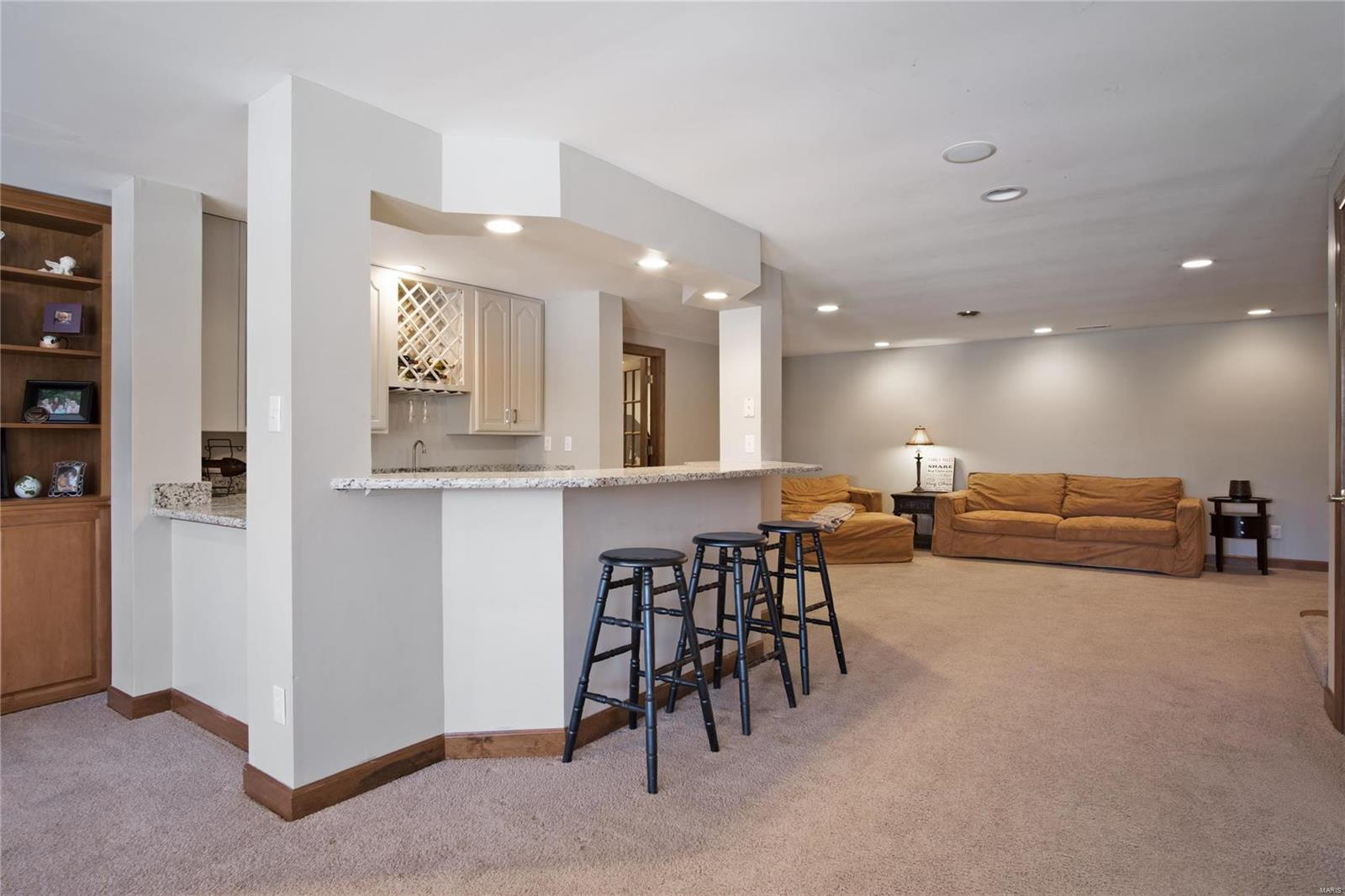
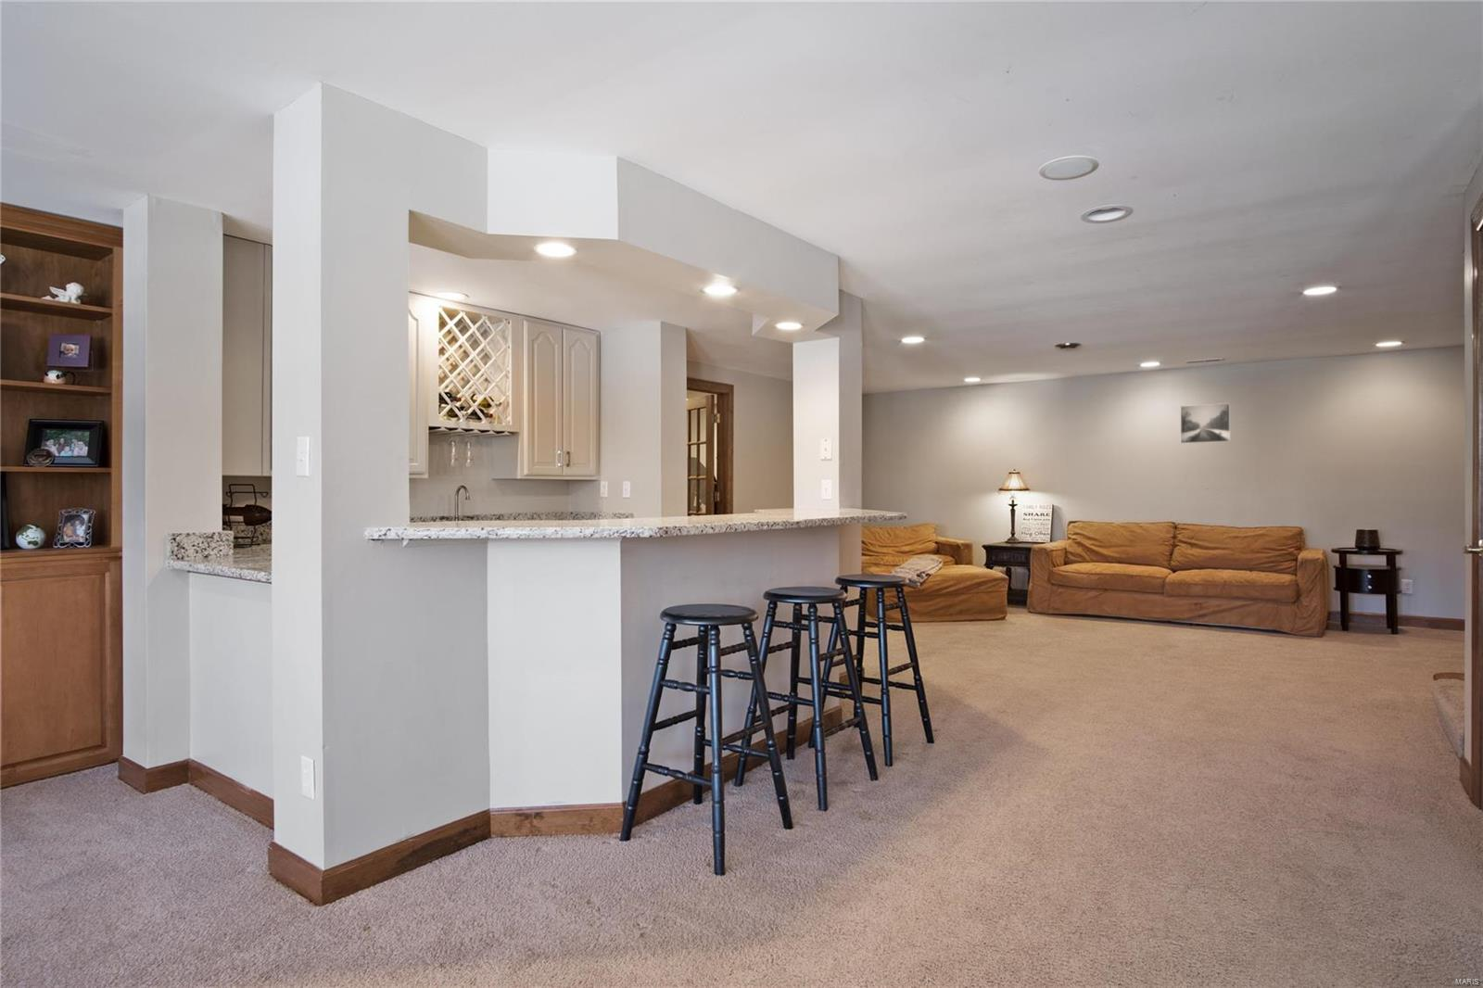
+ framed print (1205, 423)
